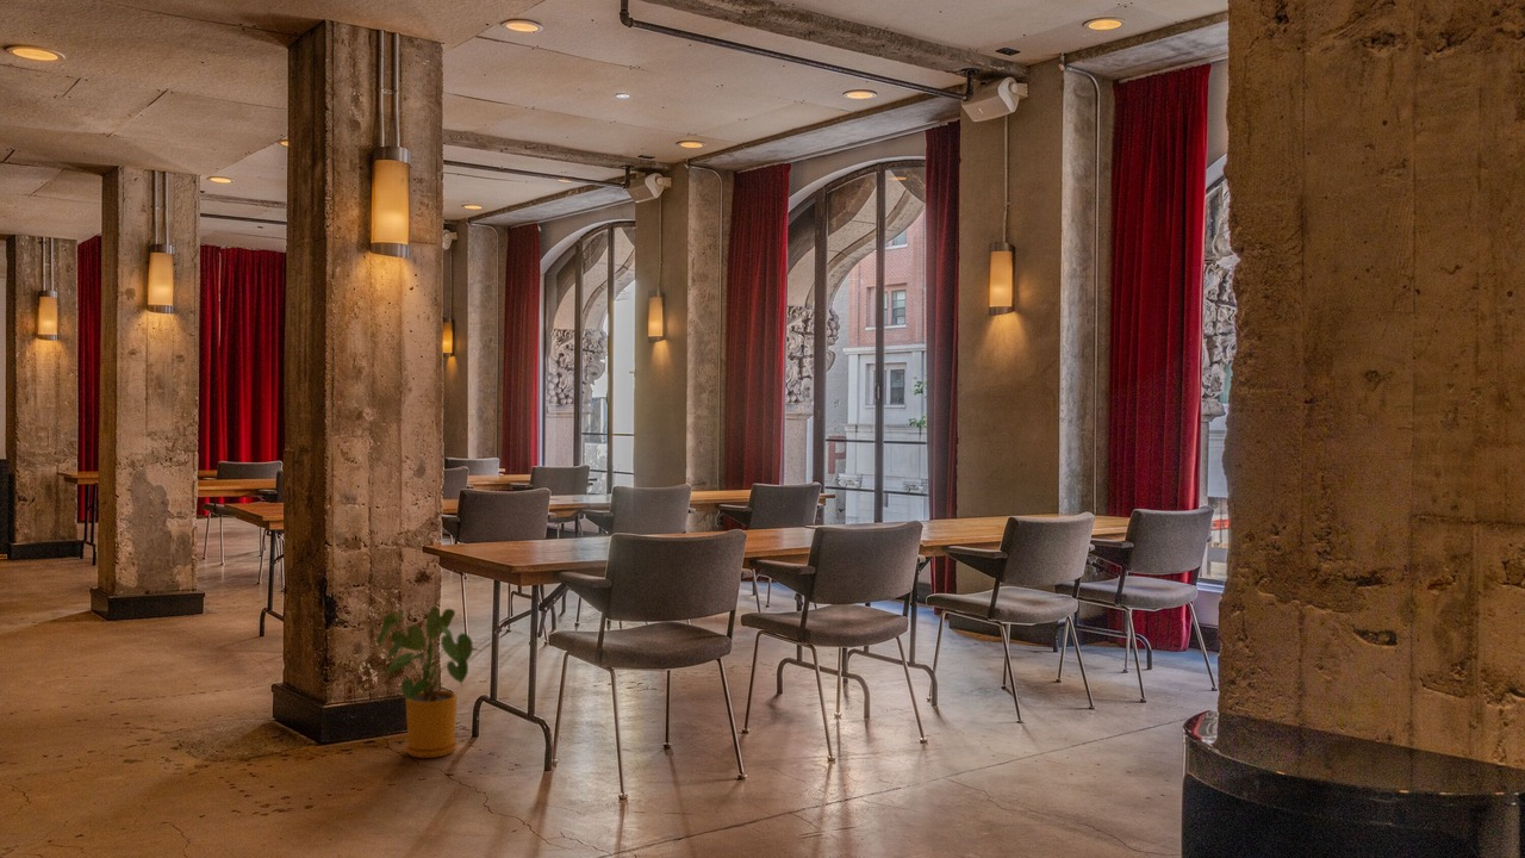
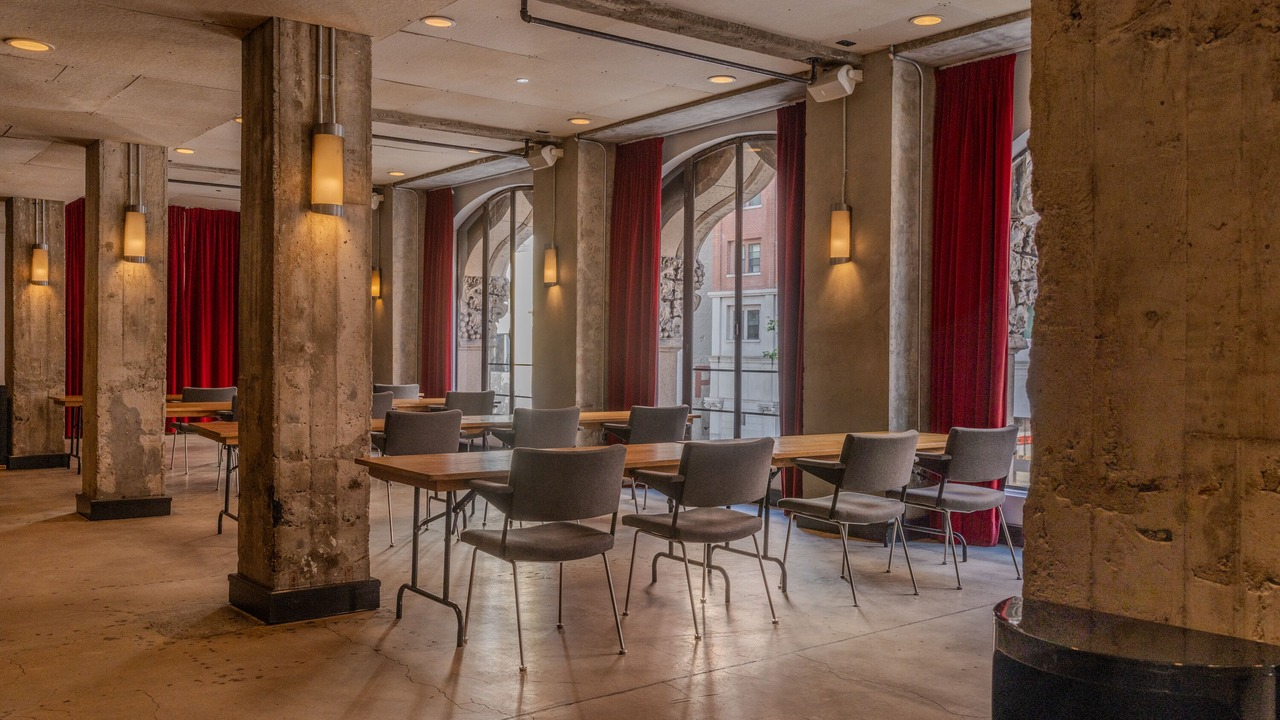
- house plant (425, 682)
